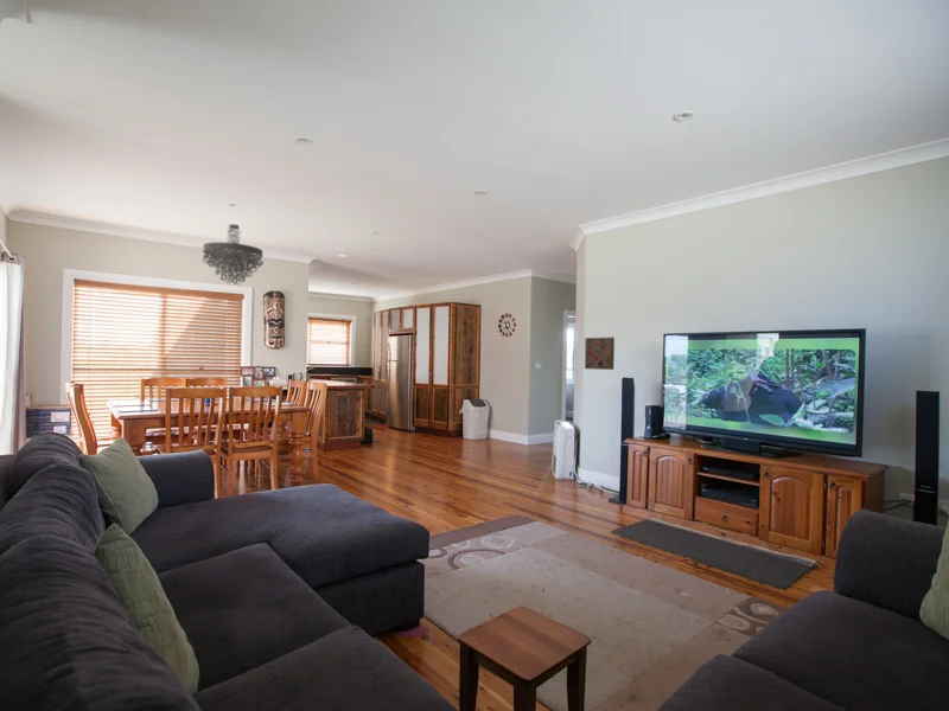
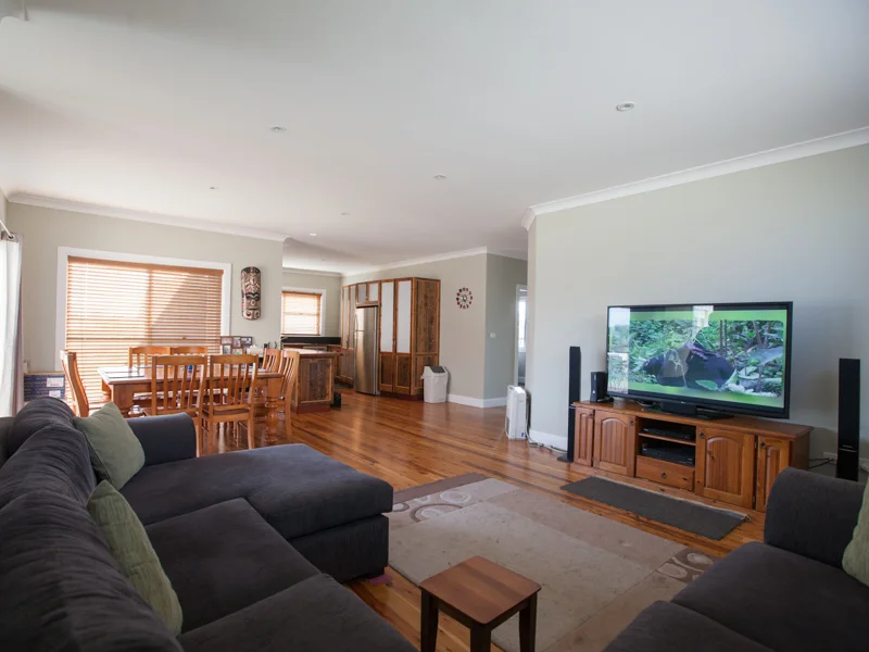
- wall art (599, 353)
- chandelier (233, 255)
